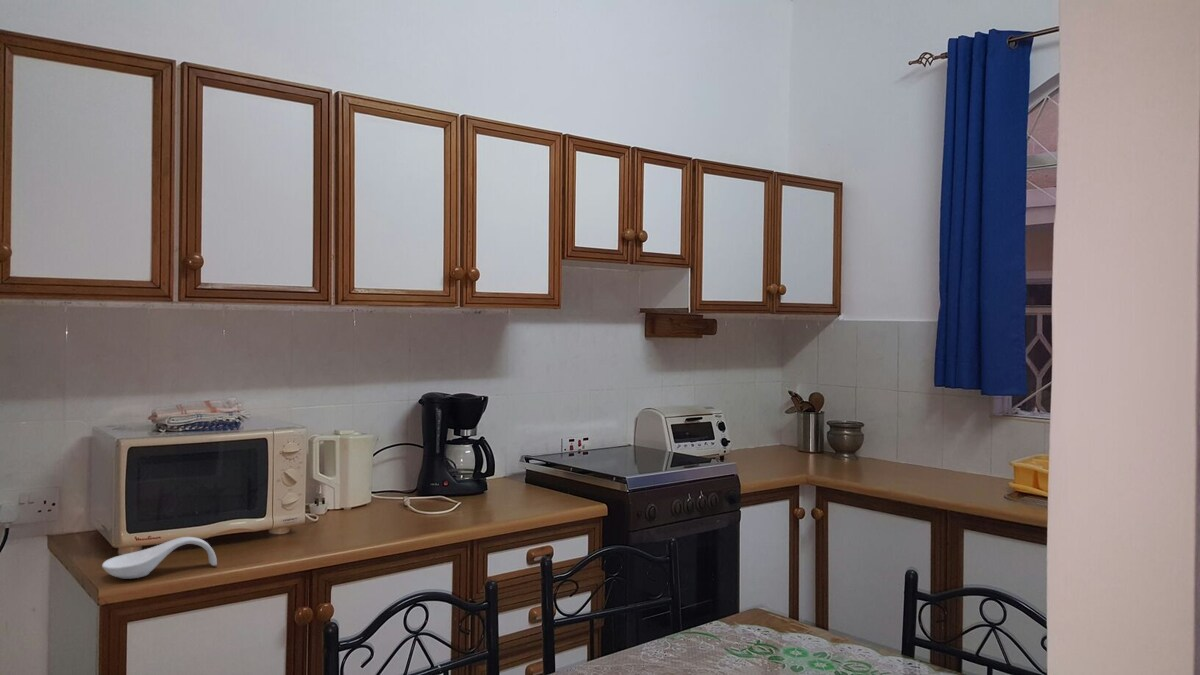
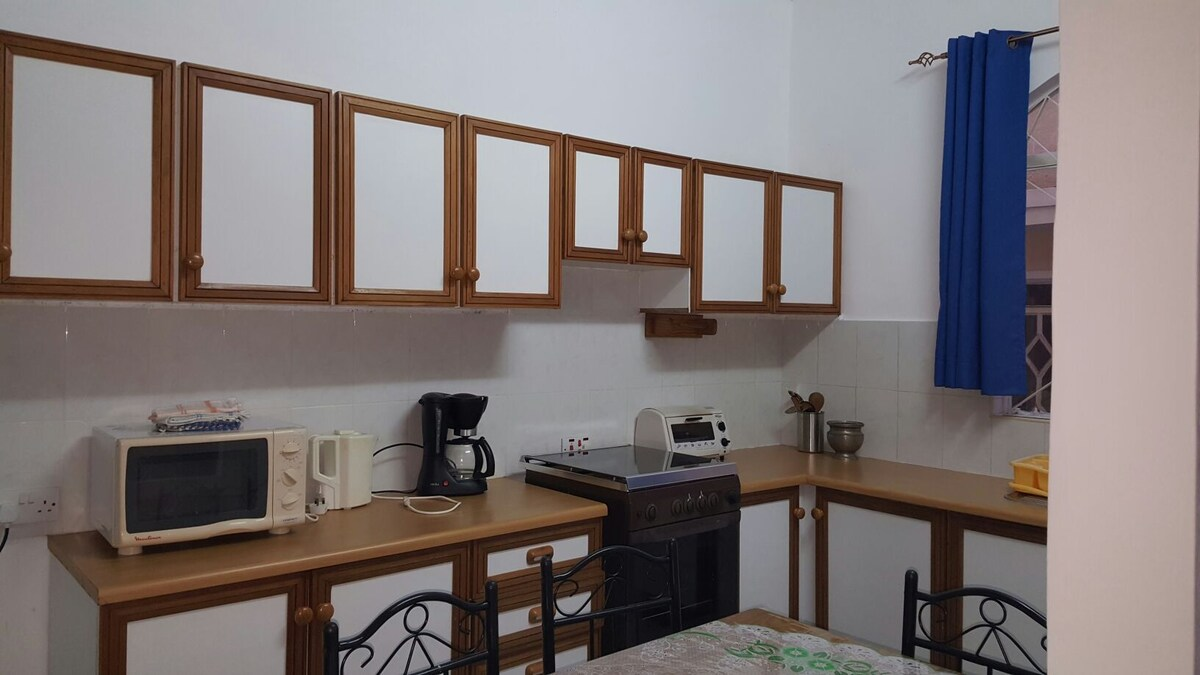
- spoon rest (160, 556)
